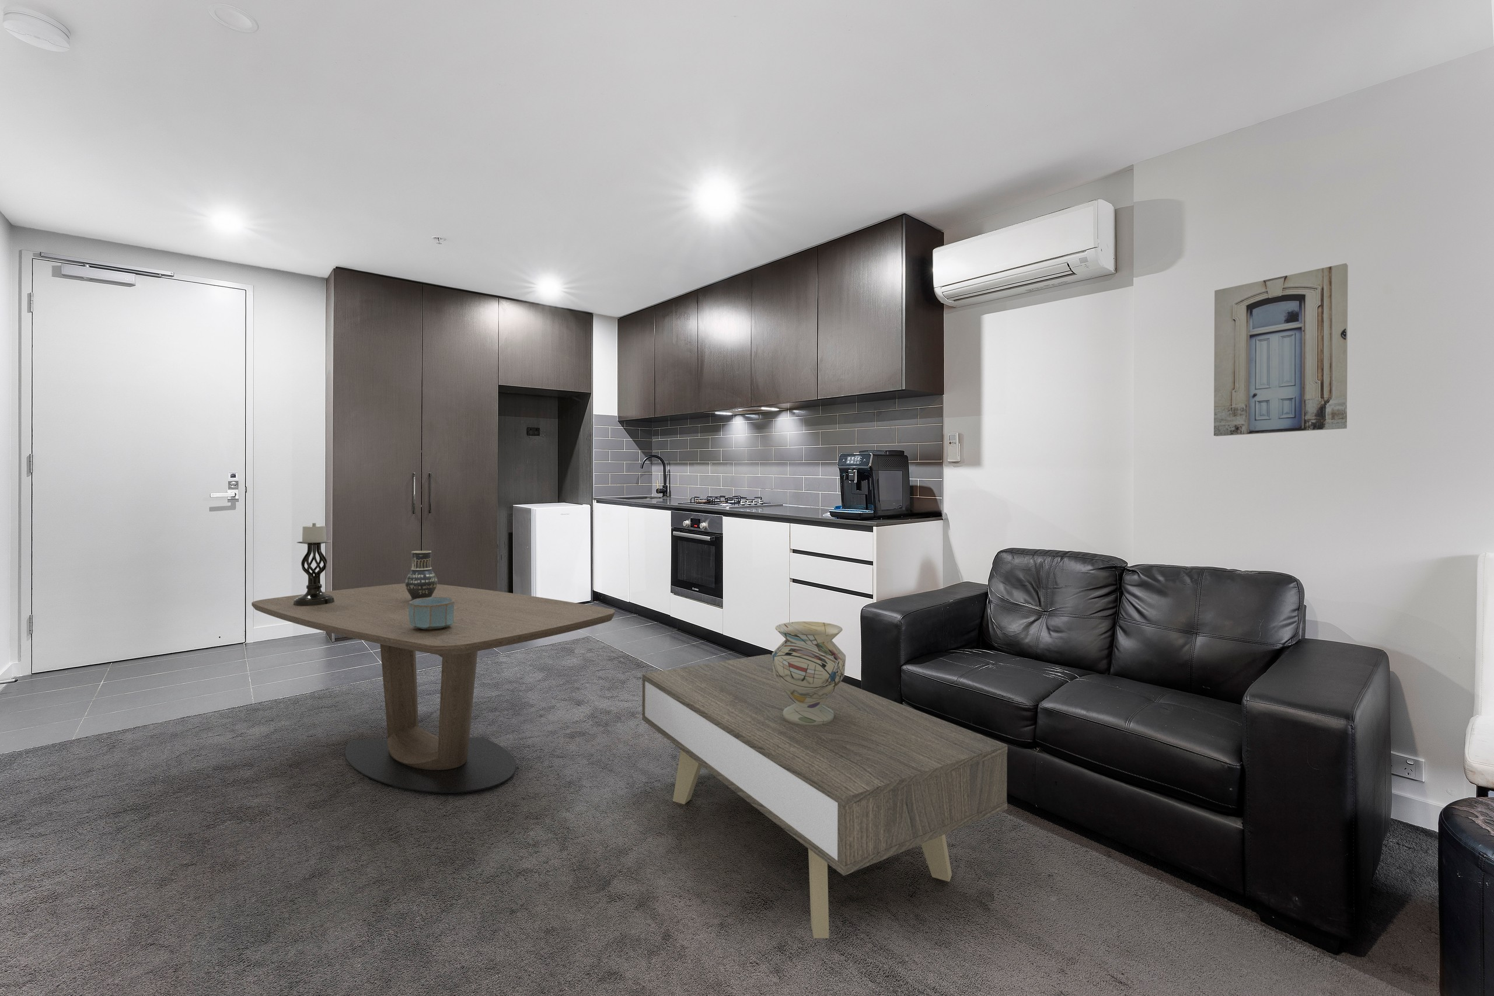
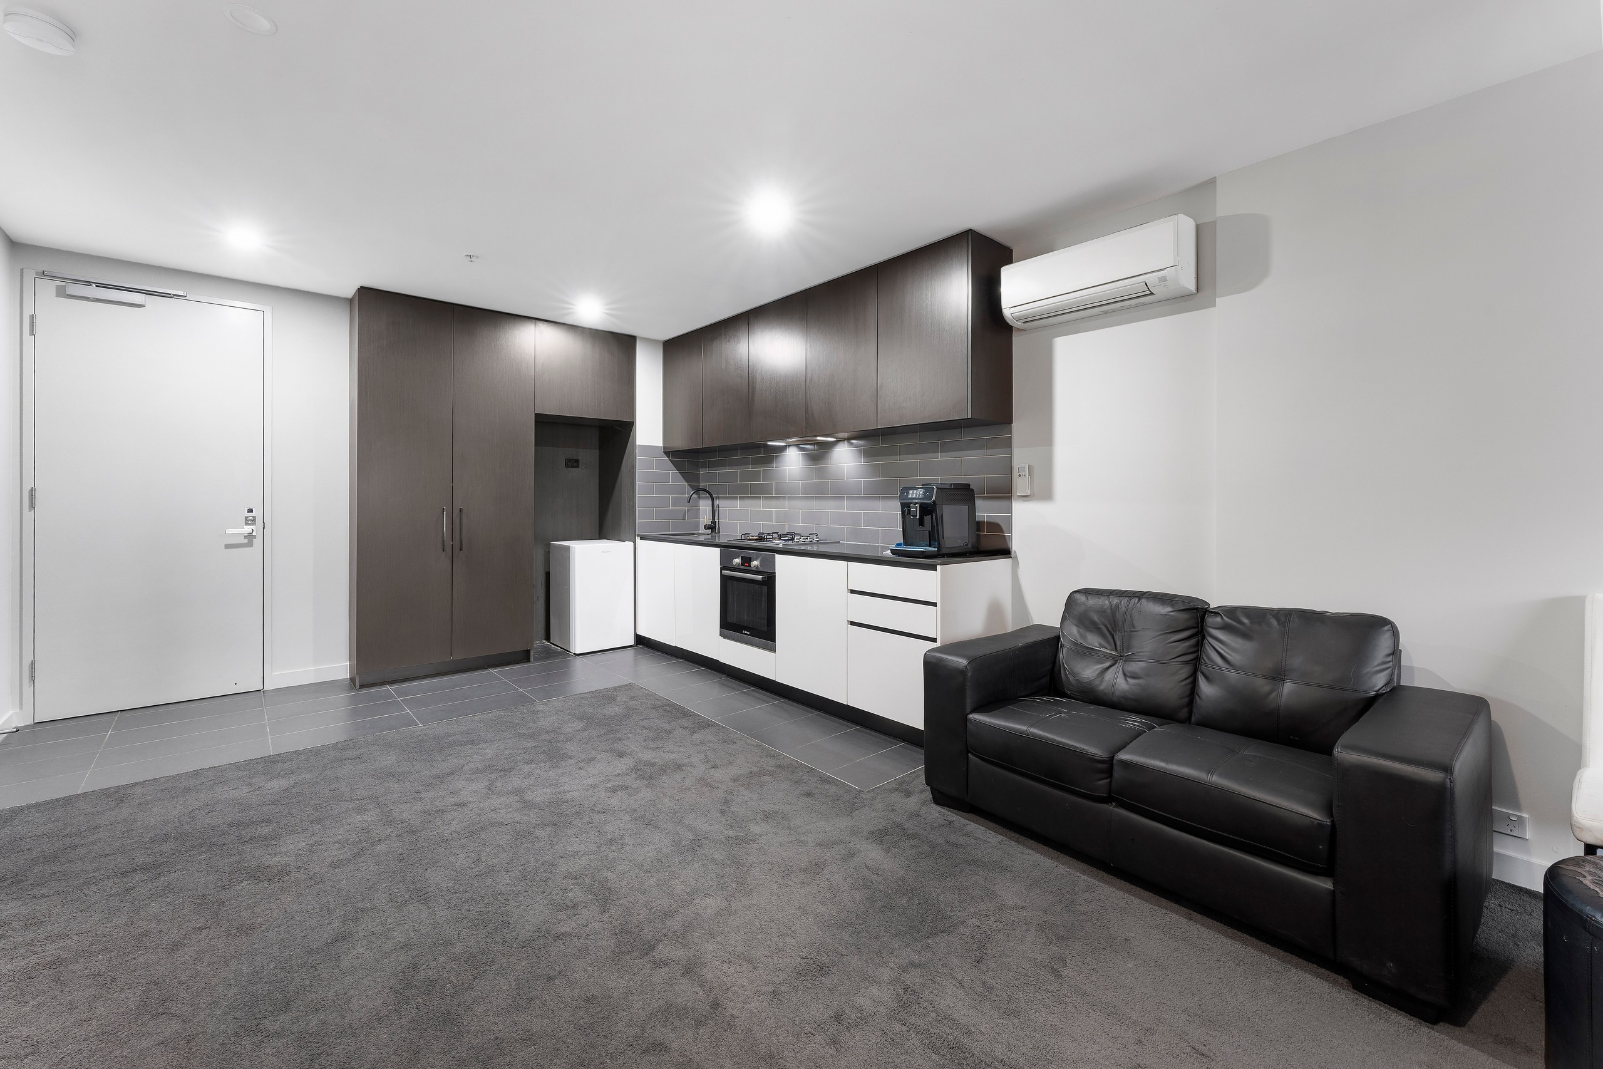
- bowl (432, 612)
- vase (421, 575)
- wall art (1277, 356)
- coffee table (798, 768)
- decorative vase (808, 671)
- candle holder (315, 561)
- dining table (416, 681)
